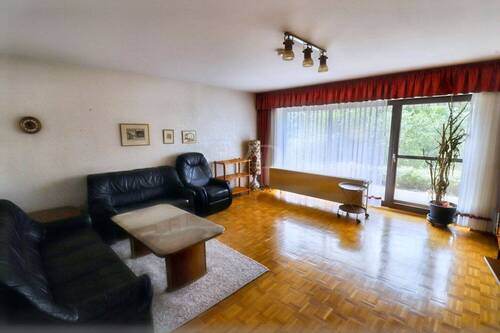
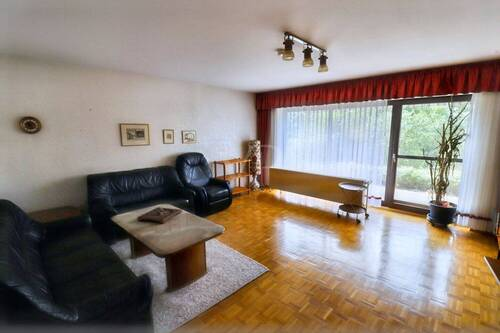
+ wooden tray (160, 212)
